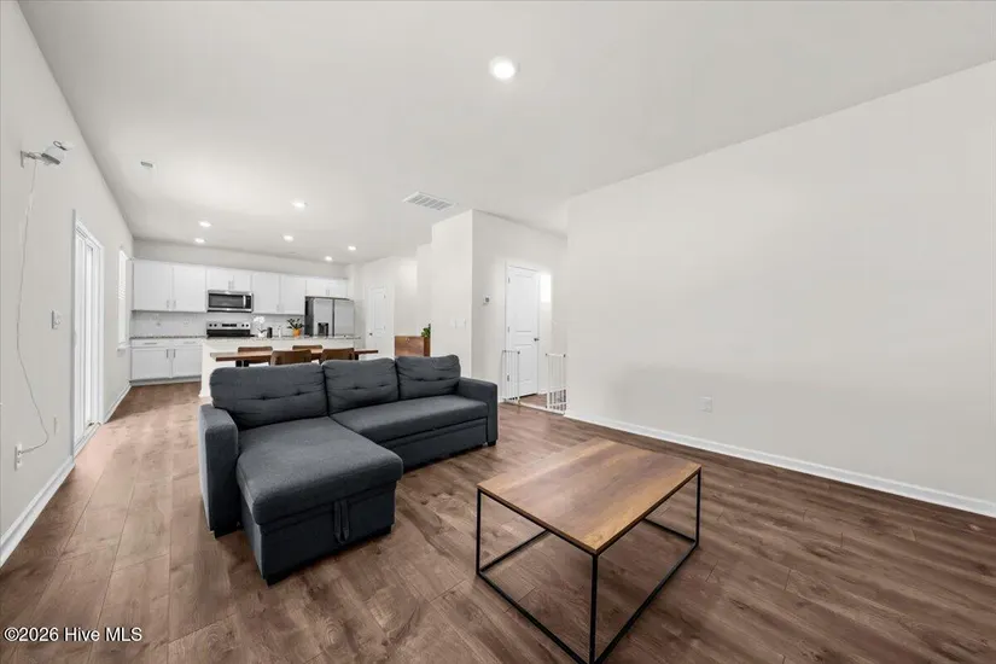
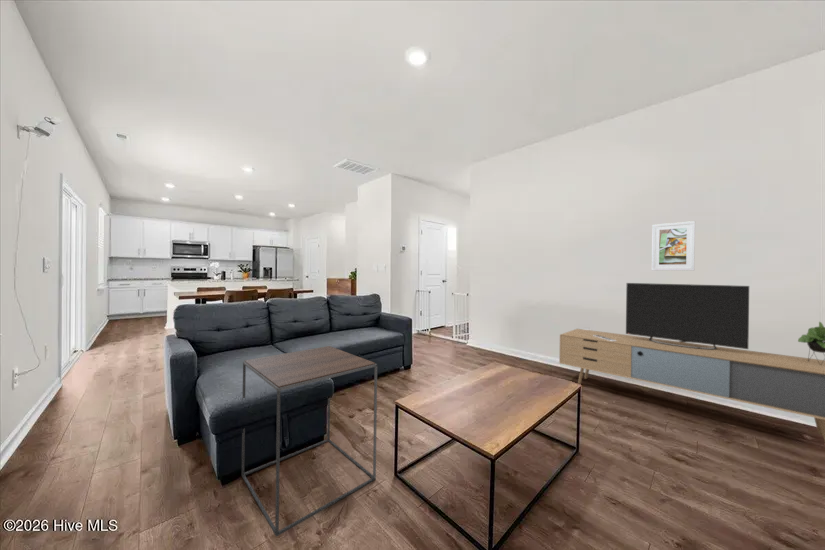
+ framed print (672, 246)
+ media console (679, 344)
+ side table (328, 419)
